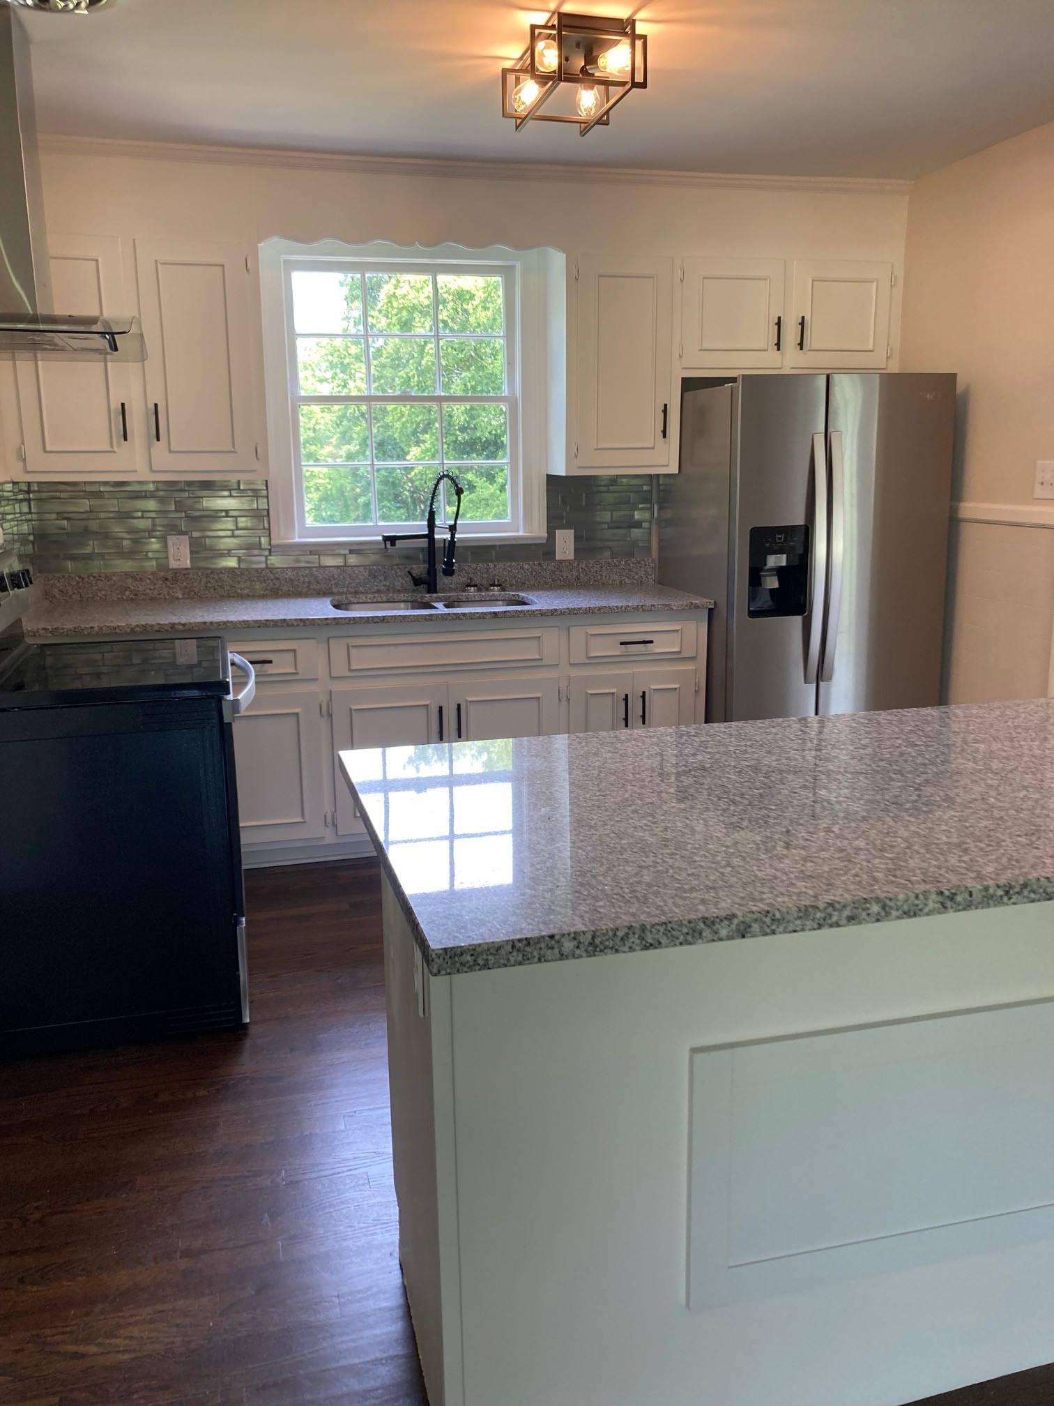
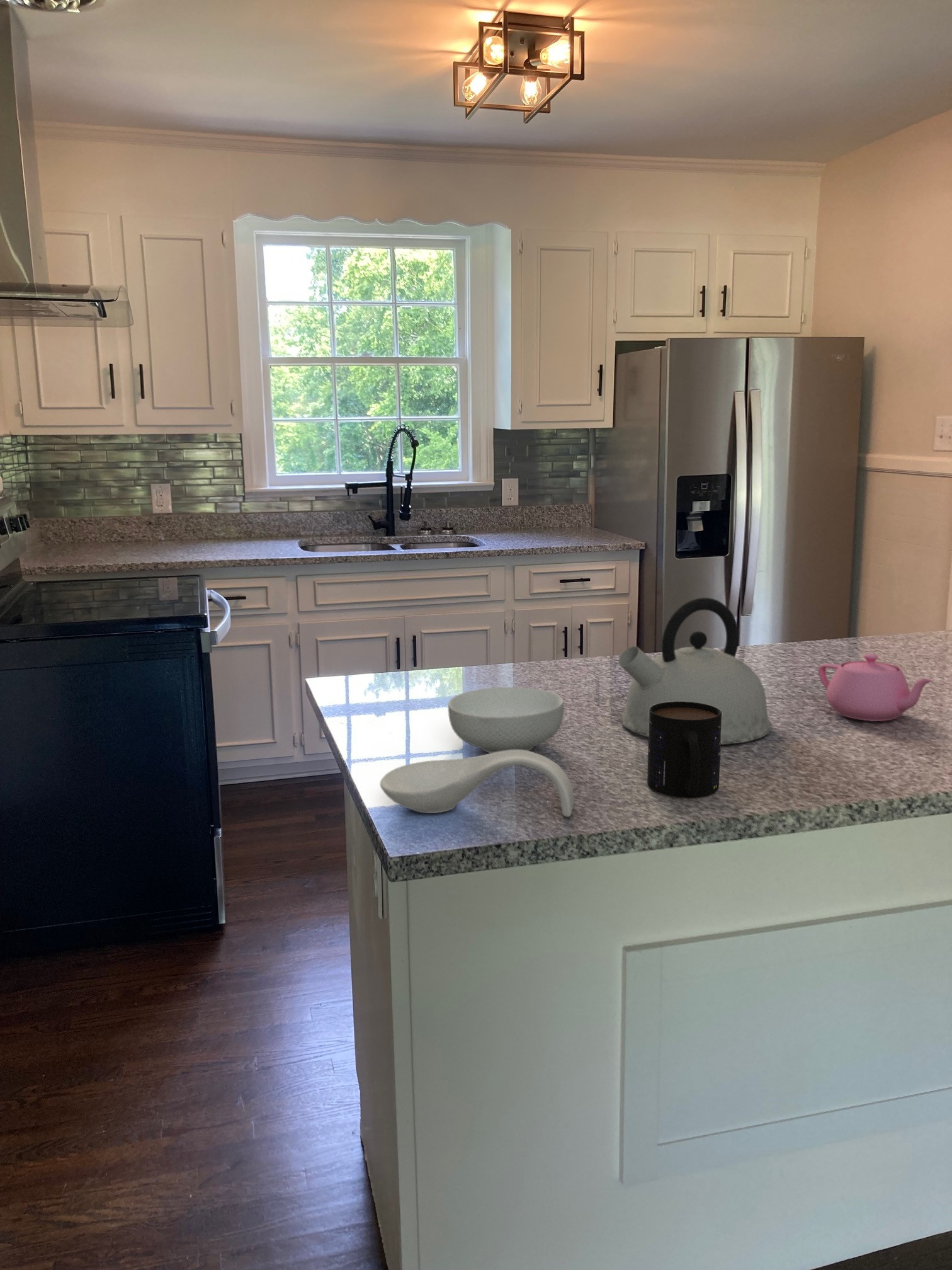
+ spoon rest (476, 779)
+ cereal bowl (506, 723)
+ teapot (873, 685)
+ mug (686, 753)
+ kettle (691, 662)
